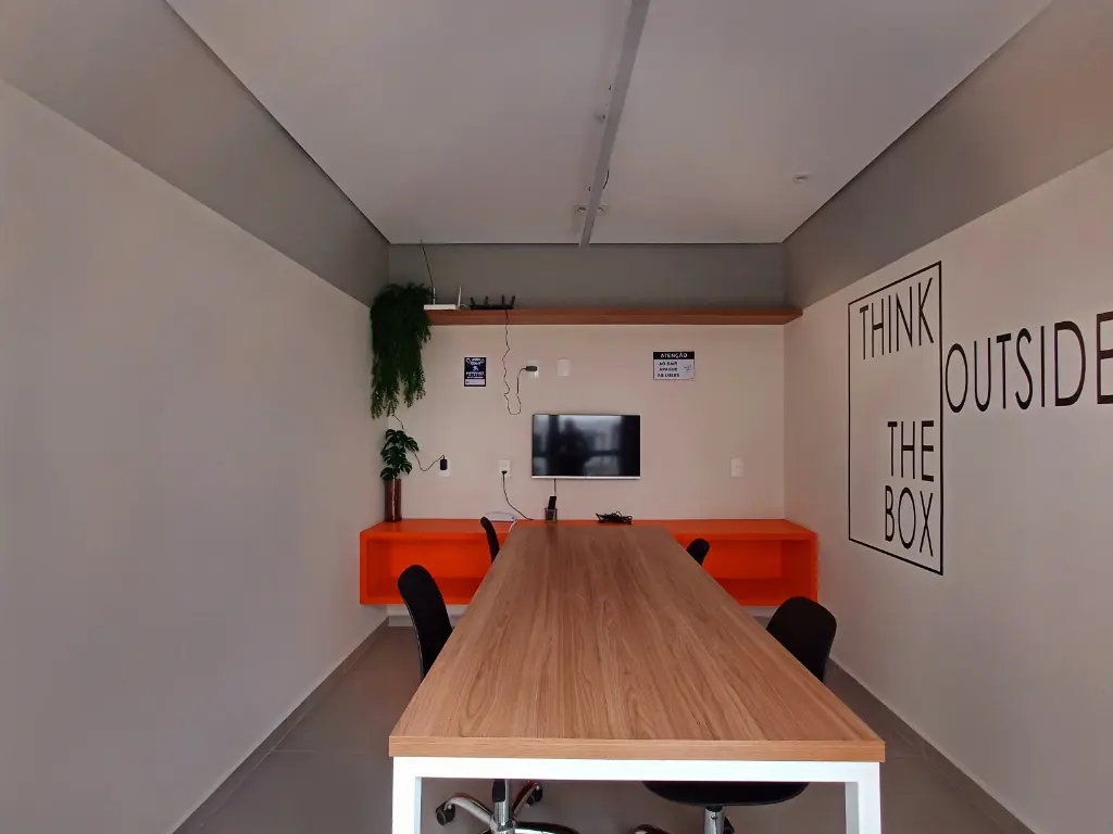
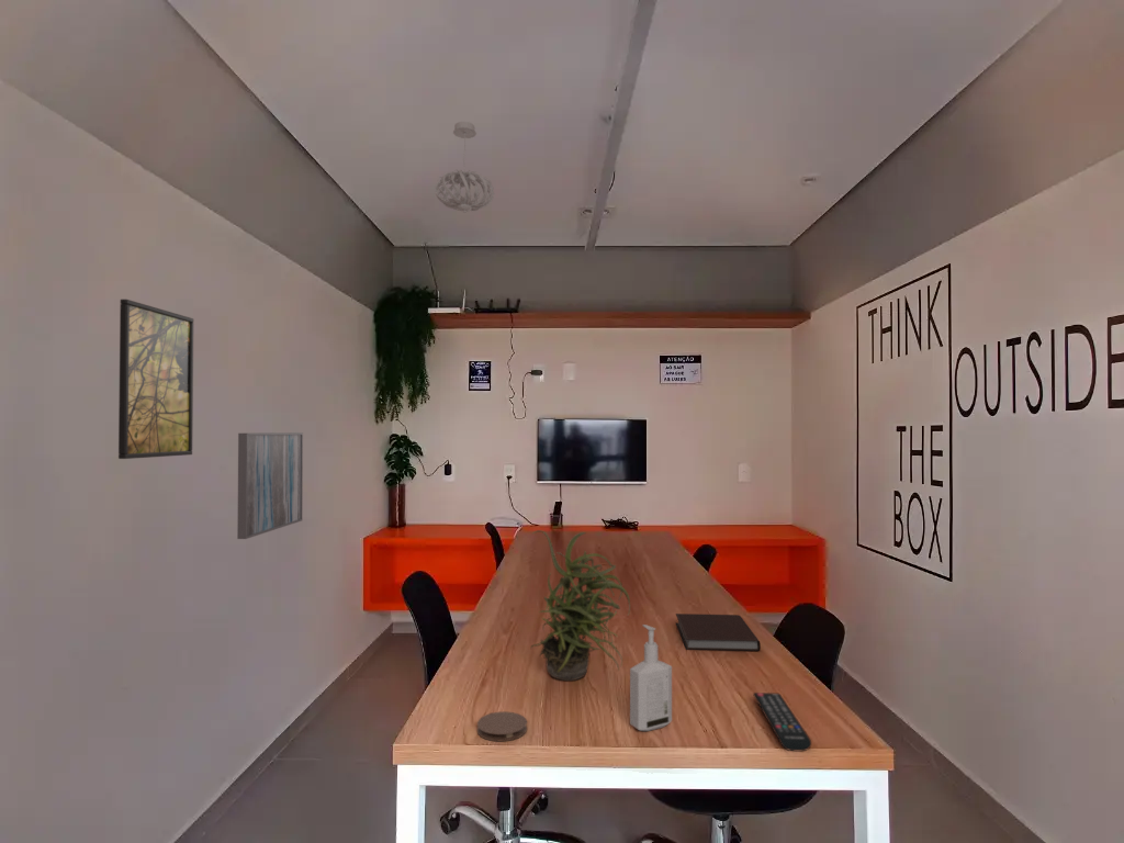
+ remote control (779, 718)
+ bottle (650, 676)
+ wall art (272, 481)
+ coaster (502, 726)
+ potted plant (577, 603)
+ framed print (158, 382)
+ notebook (715, 631)
+ pendant light (464, 171)
